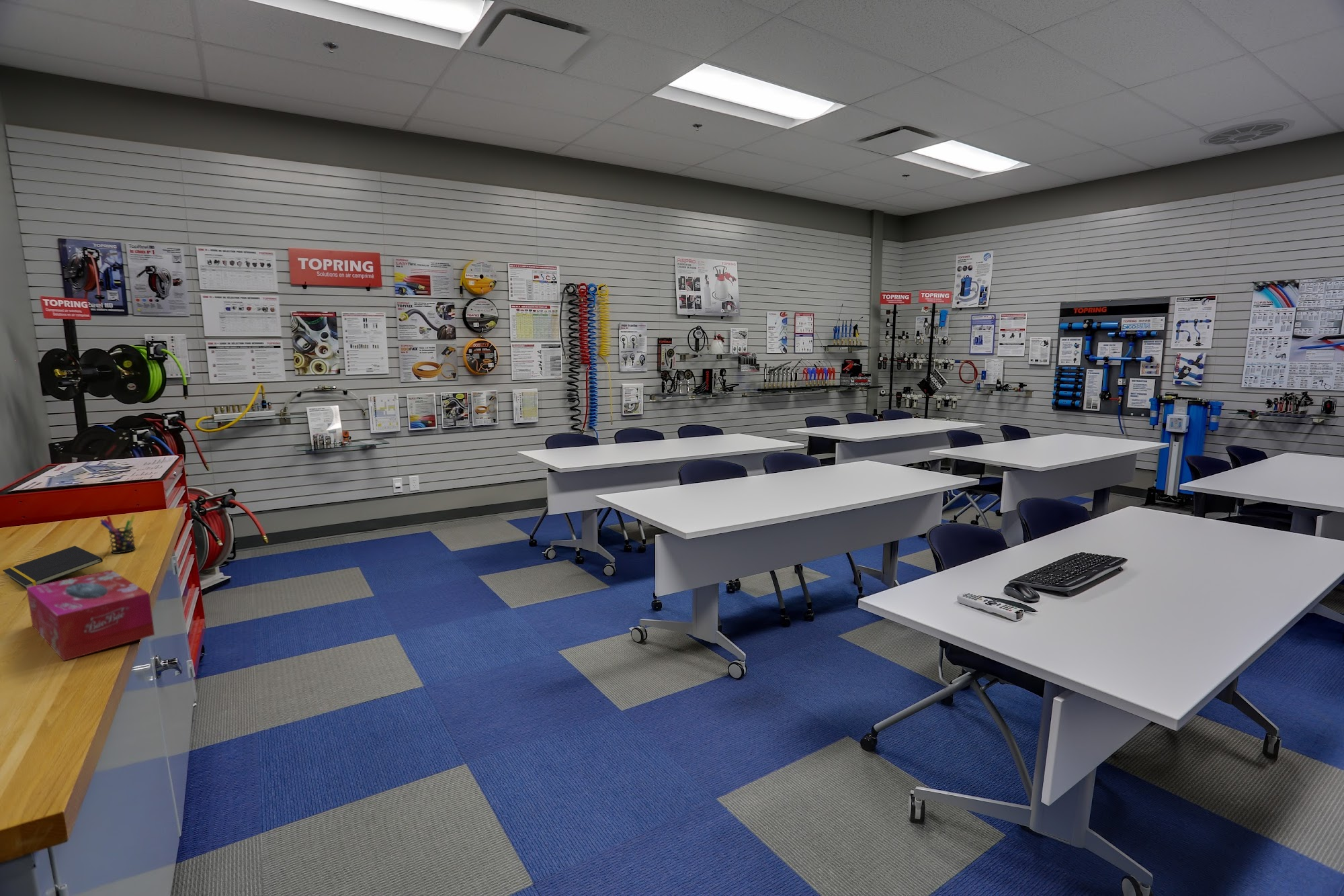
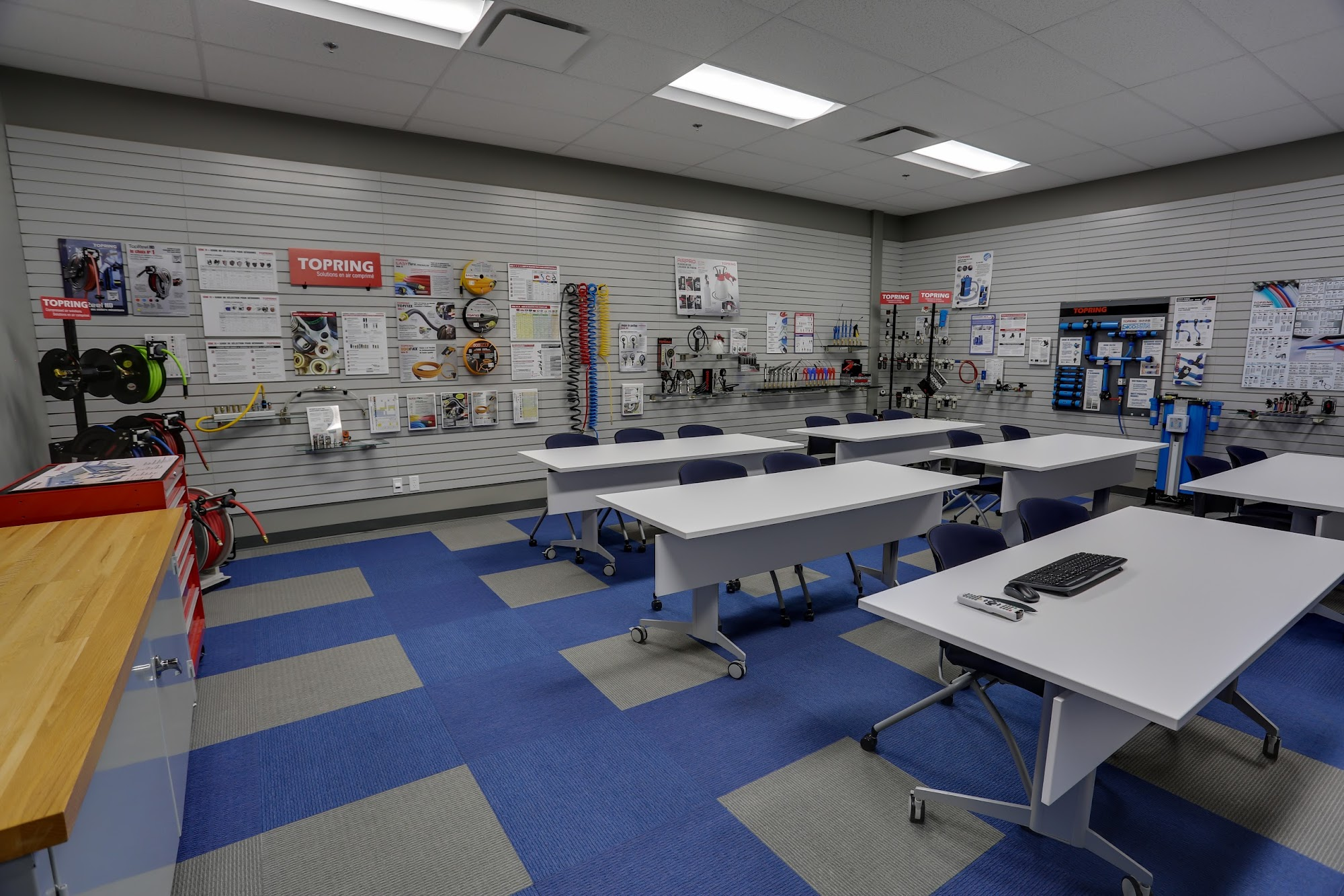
- tissue box (89, 611)
- pen holder (121, 533)
- notepad (52, 566)
- ceiling vent (1245, 134)
